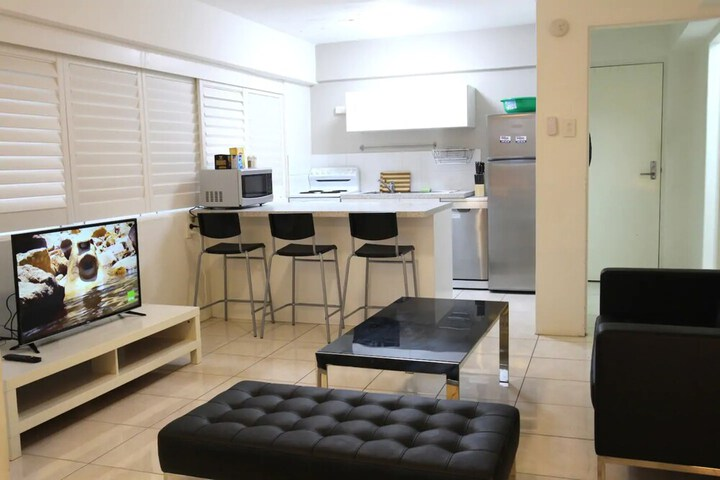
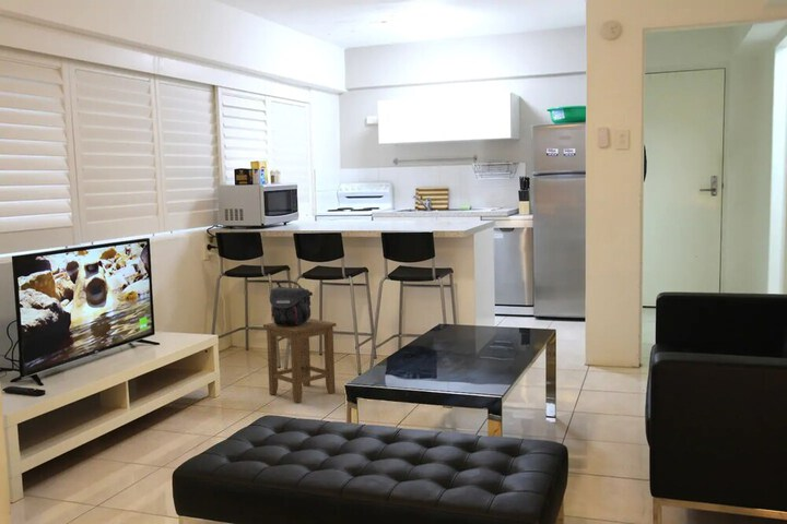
+ stool (301, 358)
+ shoulder bag (290, 301)
